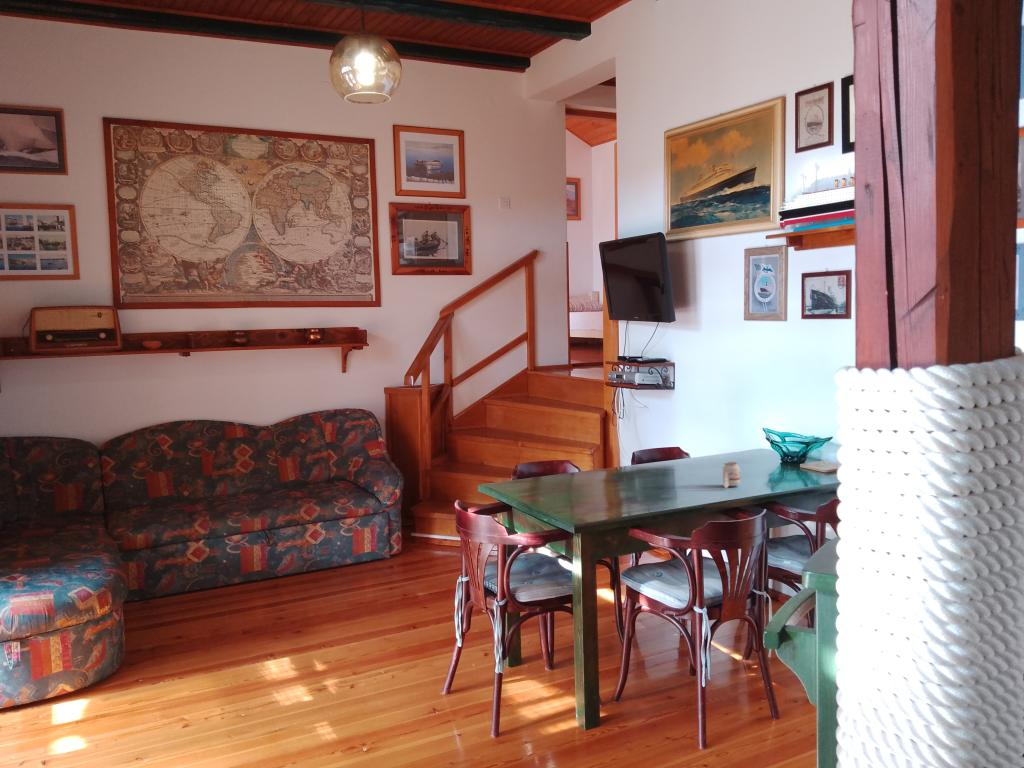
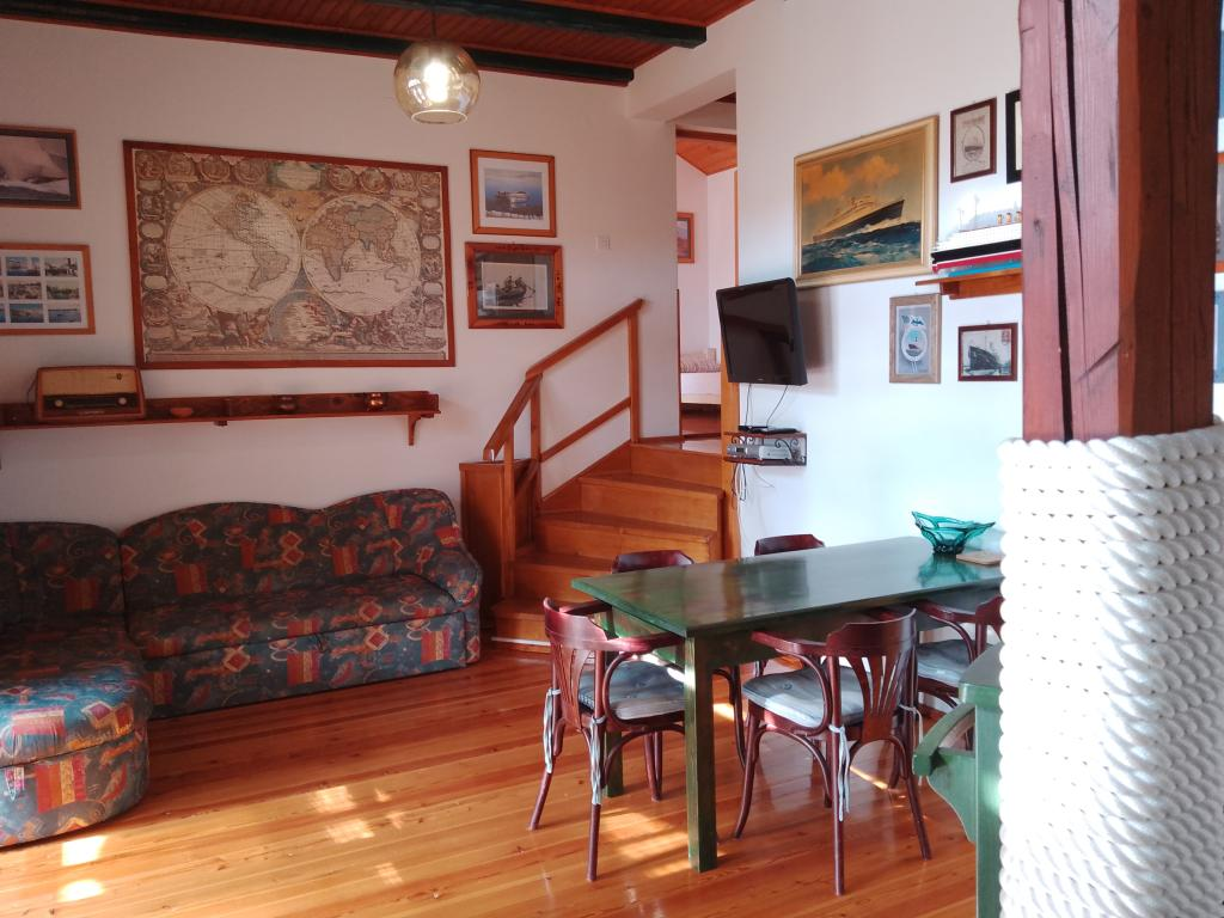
- candle (731, 475)
